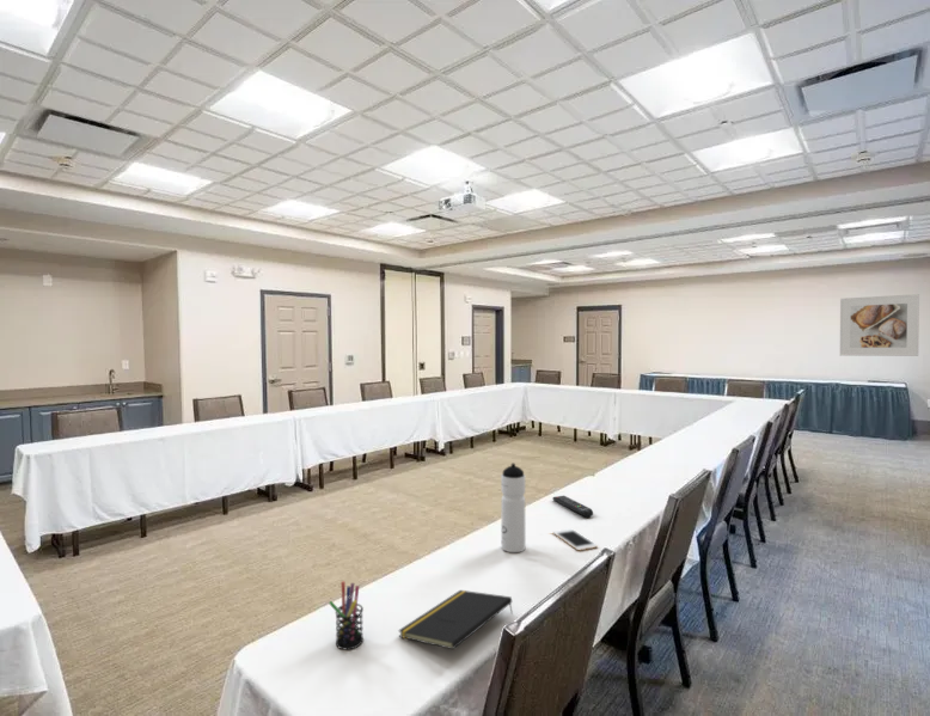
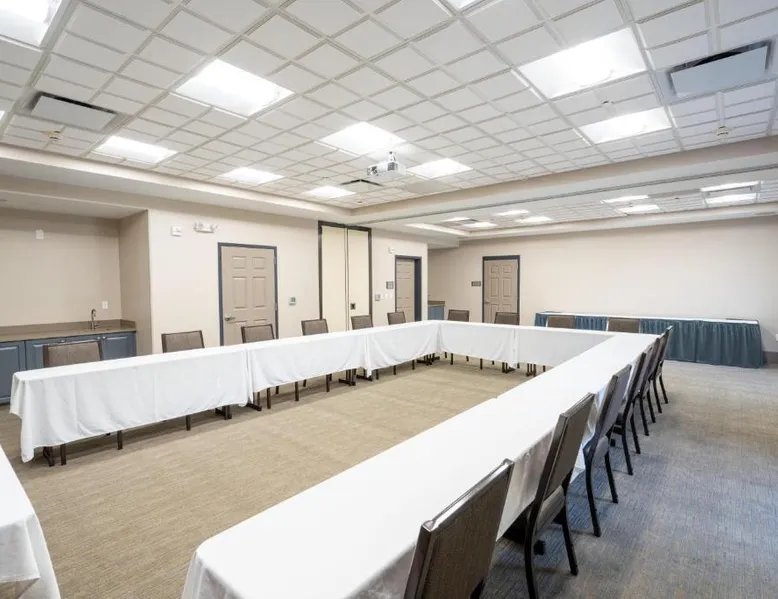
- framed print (877, 325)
- cell phone (574, 538)
- notepad (457, 616)
- water bottle (513, 506)
- remote control (571, 504)
- pen holder (345, 614)
